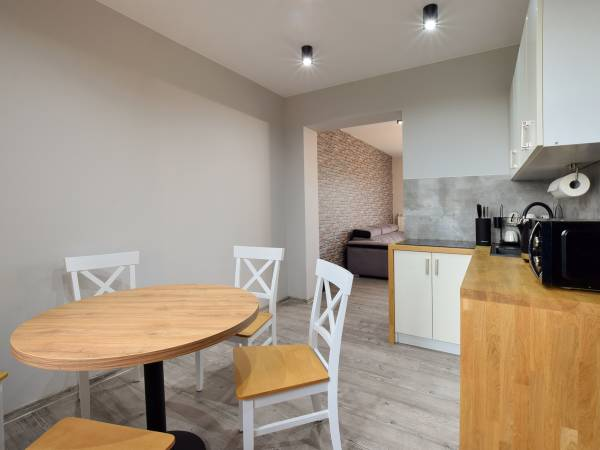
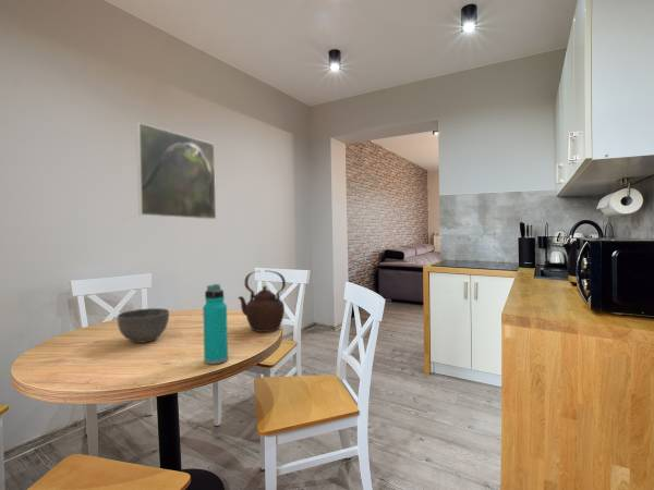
+ bowl (144, 326)
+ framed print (180, 175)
+ teapot (259, 299)
+ water bottle (215, 322)
